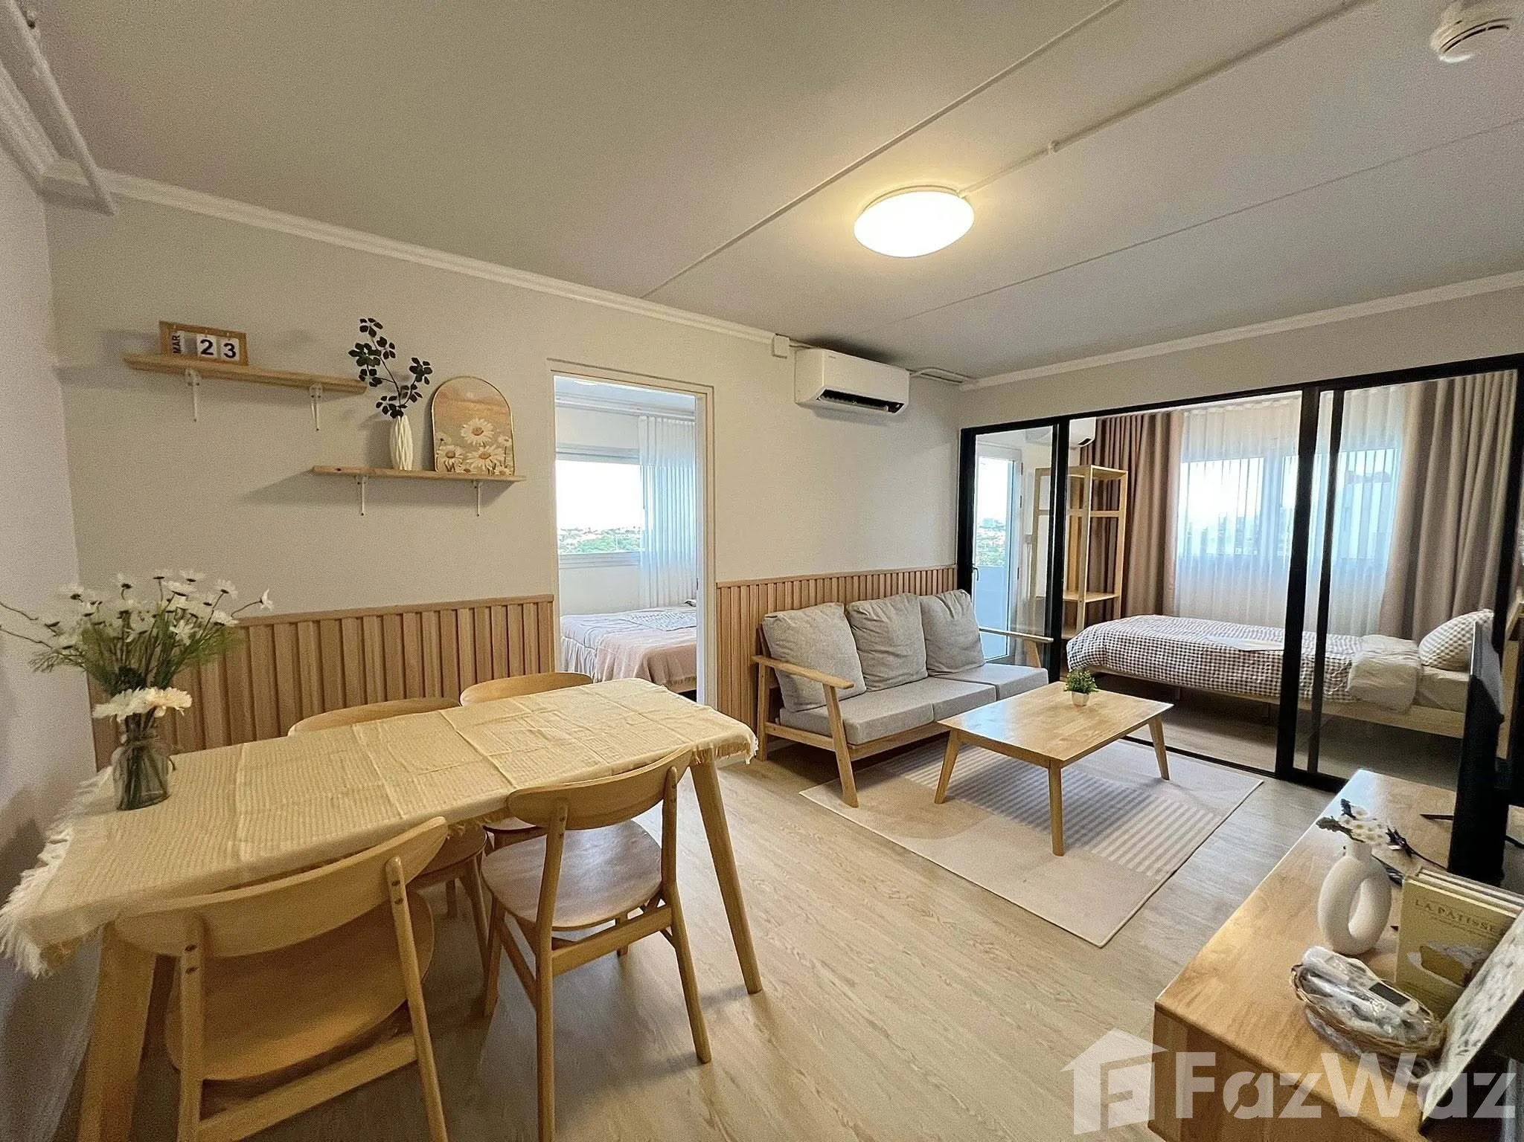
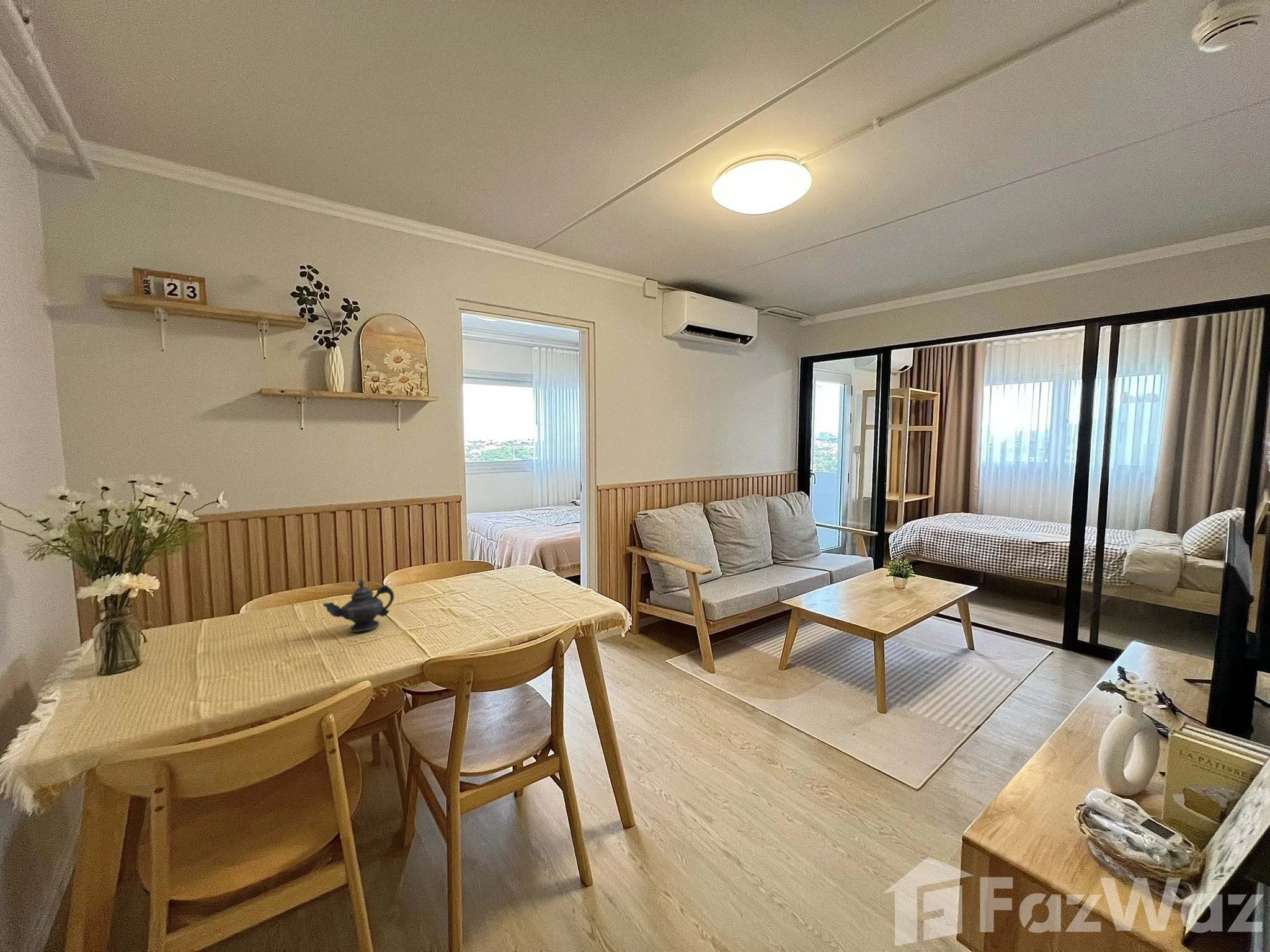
+ teapot (360, 604)
